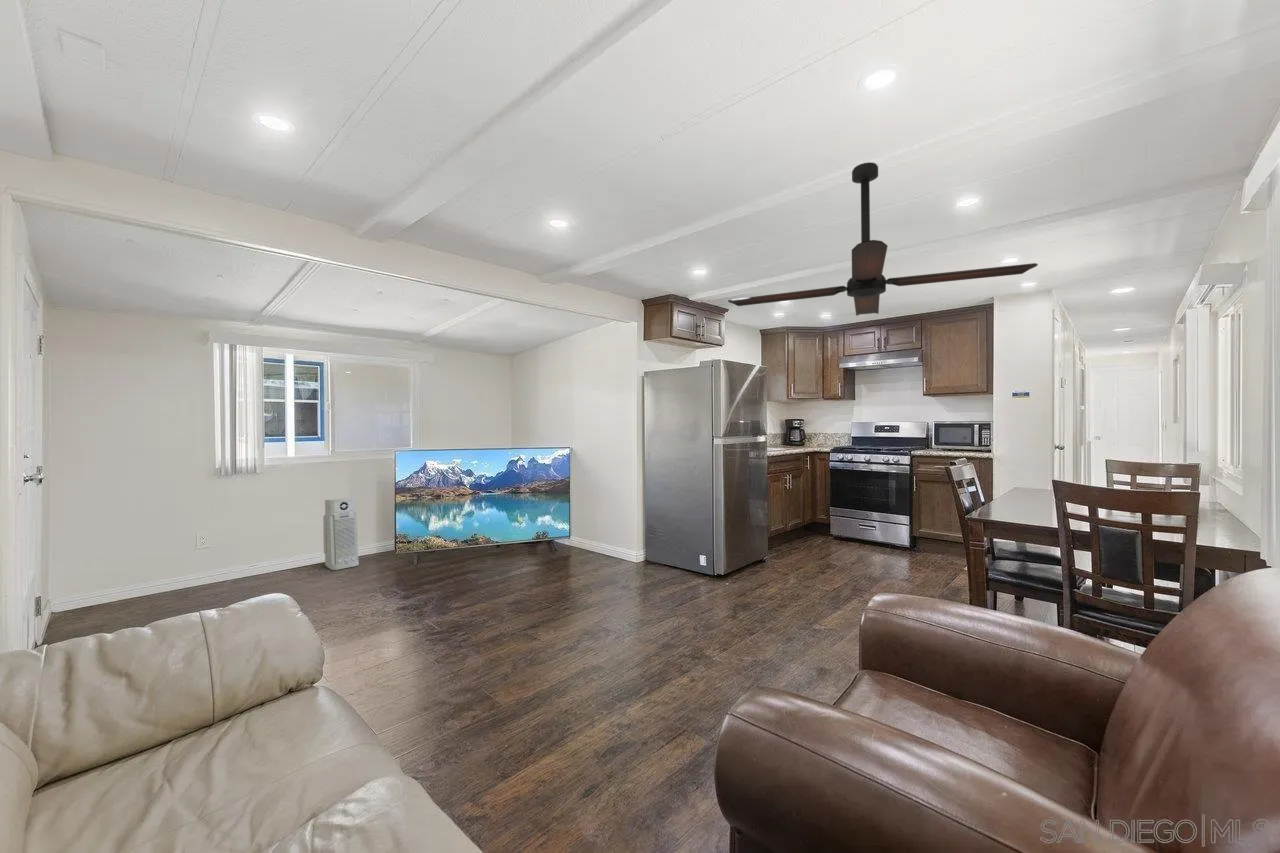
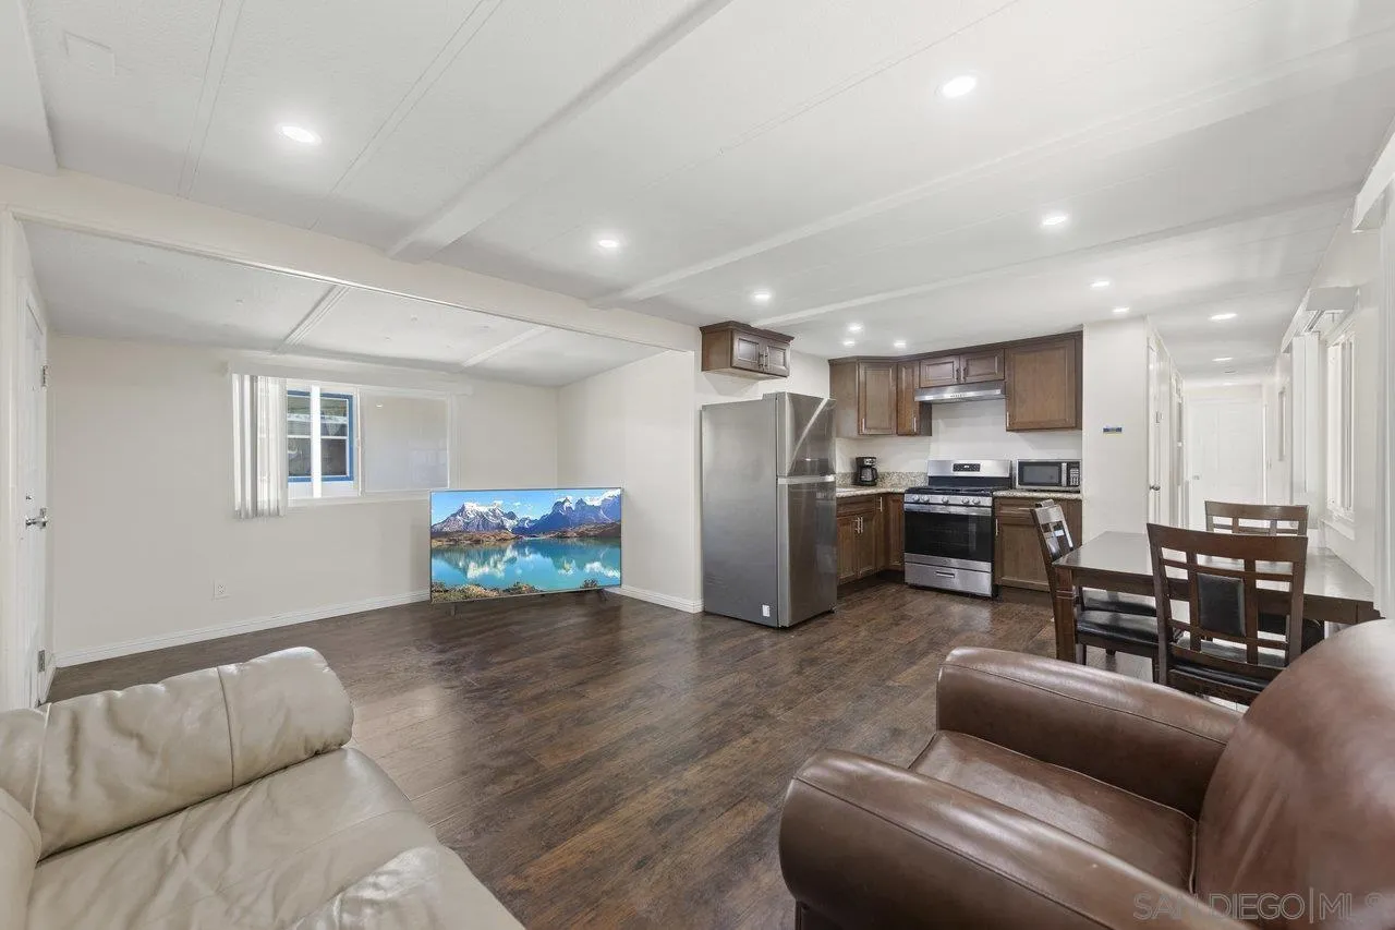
- air purifier (339, 531)
- ceiling fan (865, 232)
